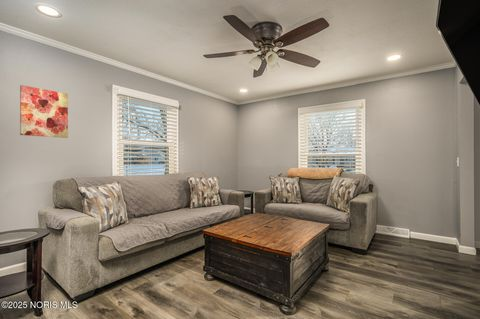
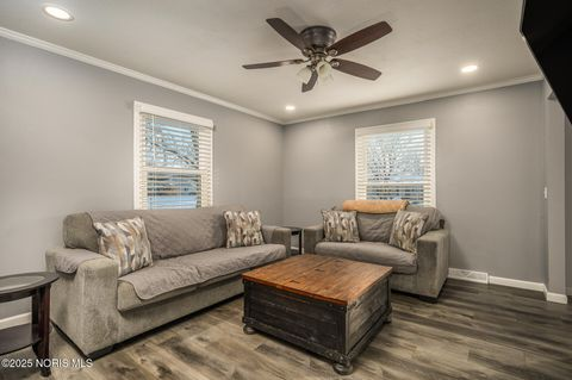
- wall art (45, 113)
